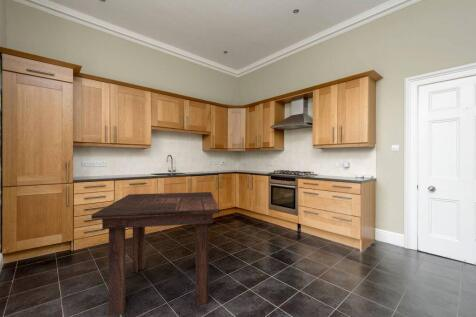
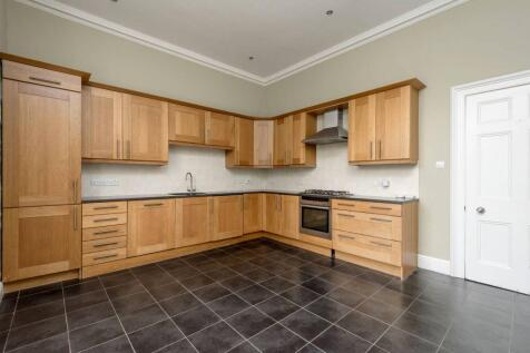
- dining table (166, 225)
